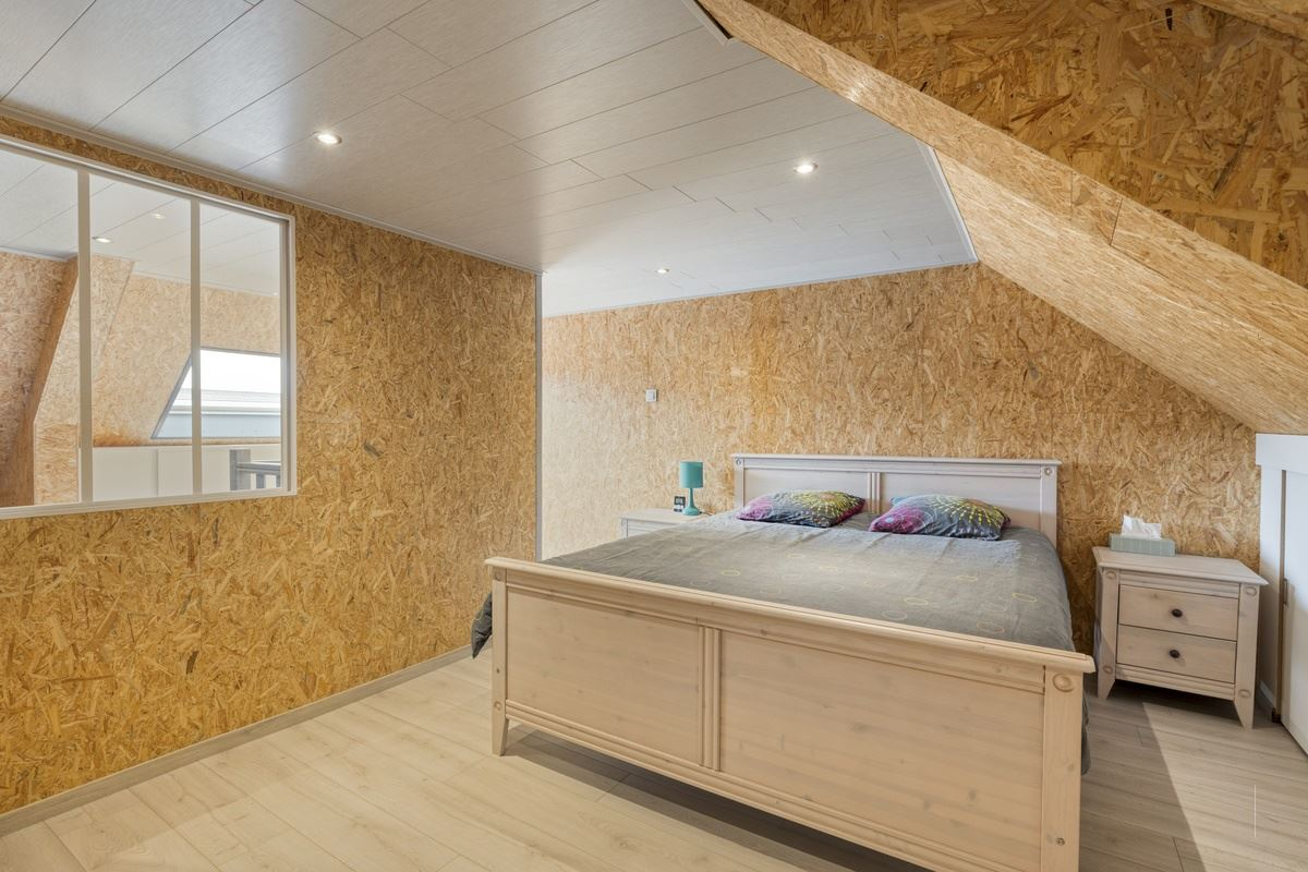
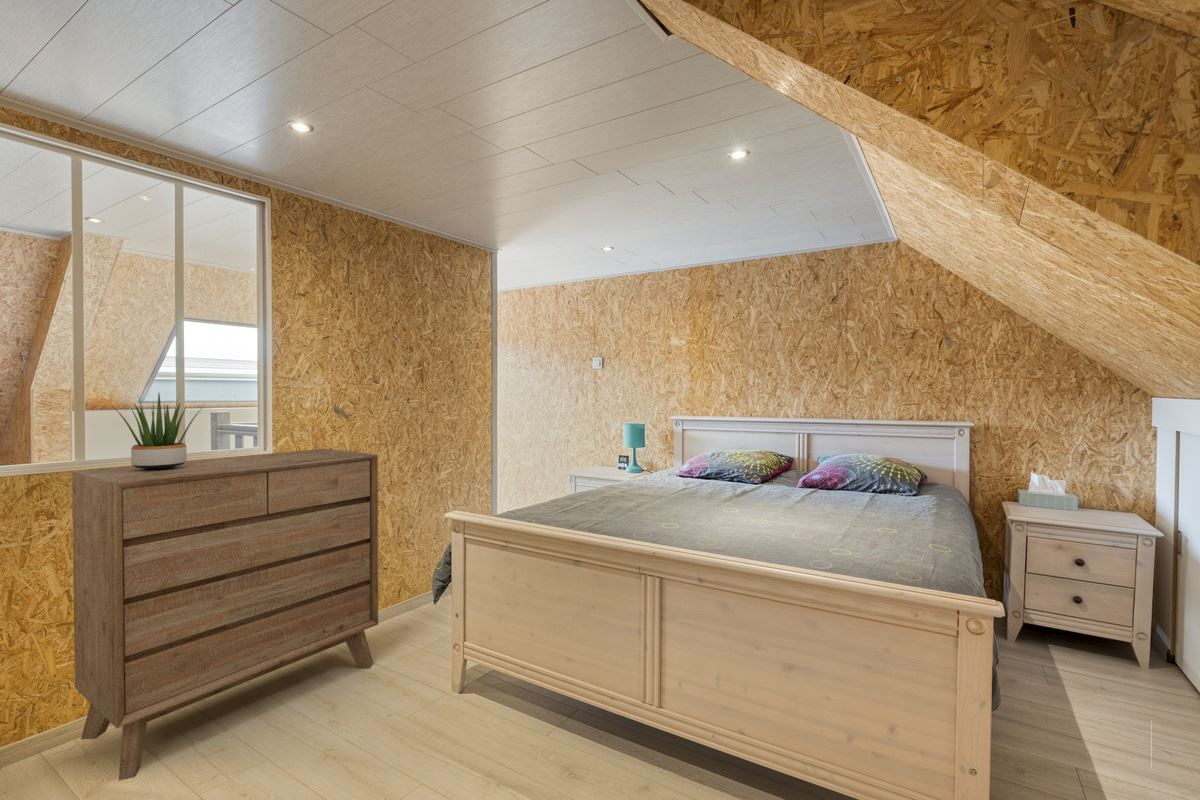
+ dresser (244, 579)
+ potted plant (159, 430)
